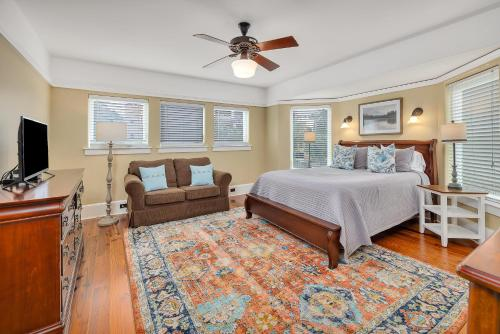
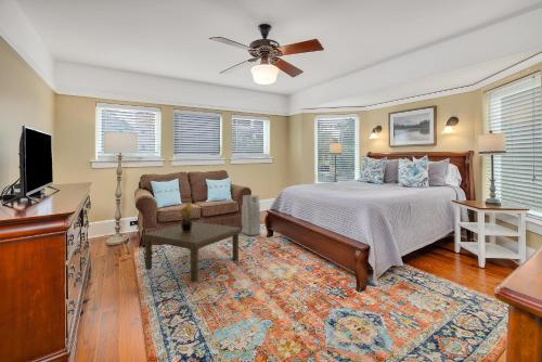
+ coffee table (194, 247)
+ air purifier (250, 214)
+ potted plant (186, 216)
